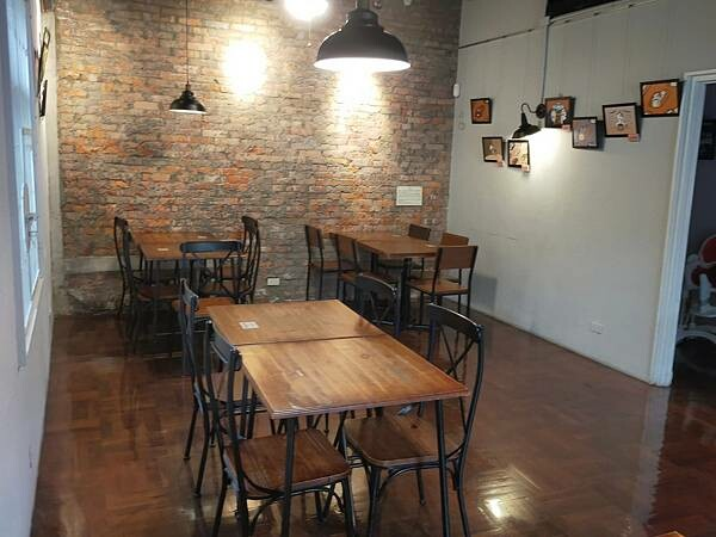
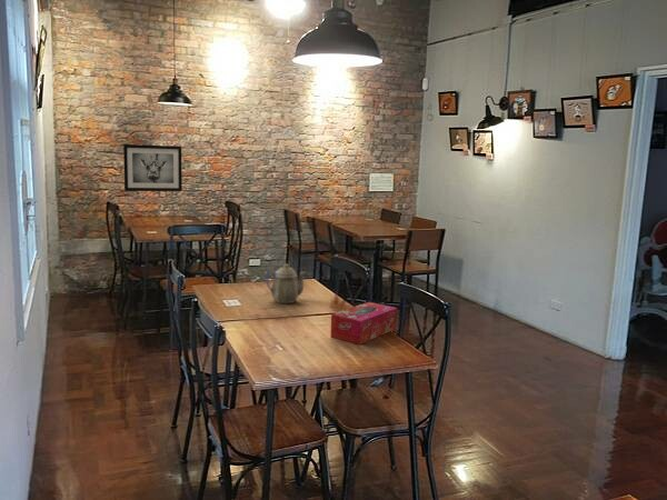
+ teapot (285, 282)
+ tissue box (364, 321)
+ wall art (152, 168)
